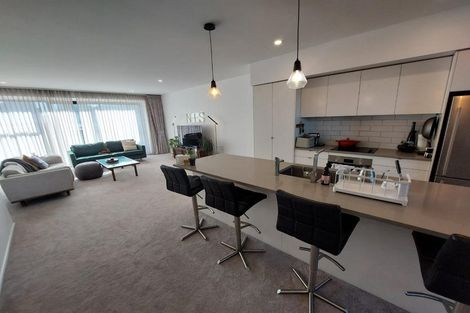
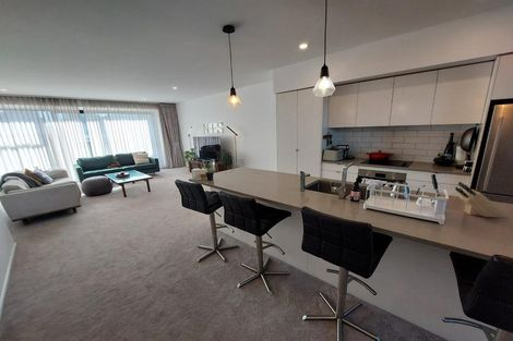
+ knife block (480, 198)
